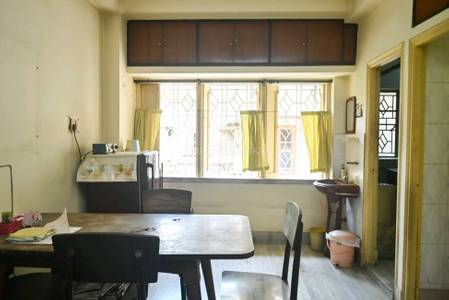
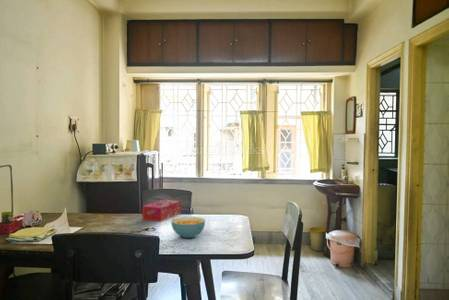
+ tissue box (162, 209)
+ cereal bowl (188, 228)
